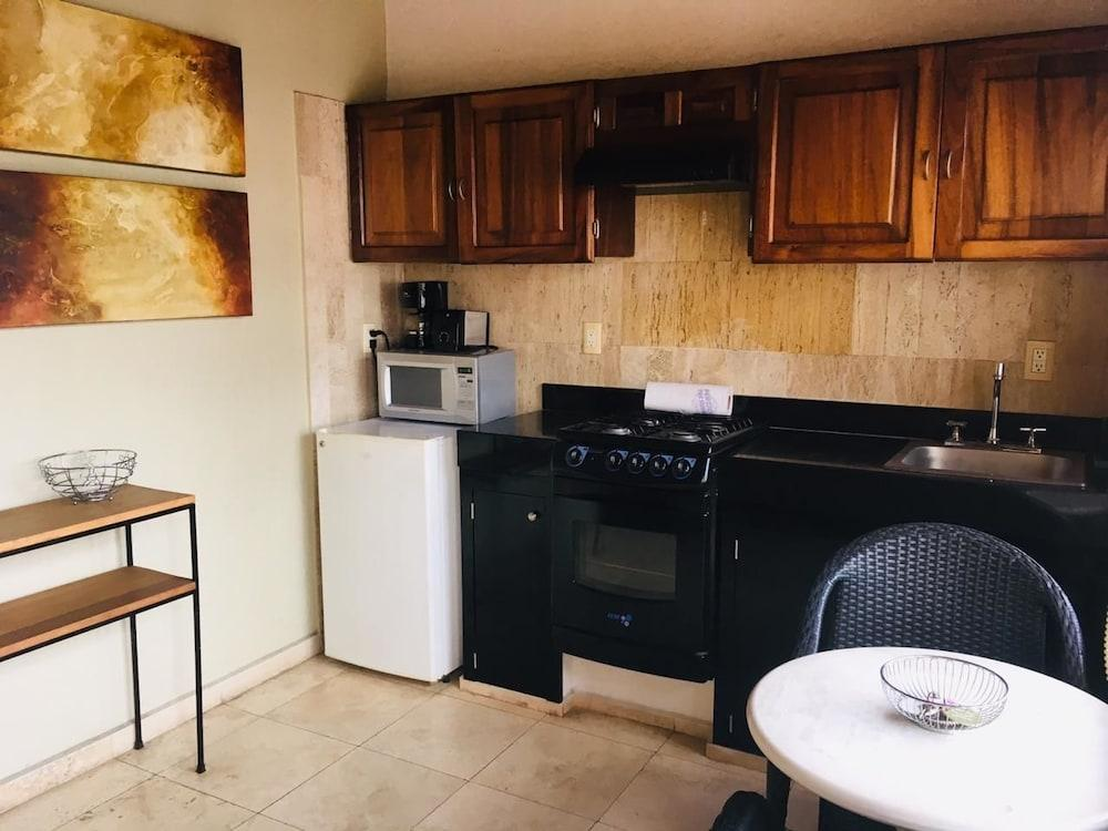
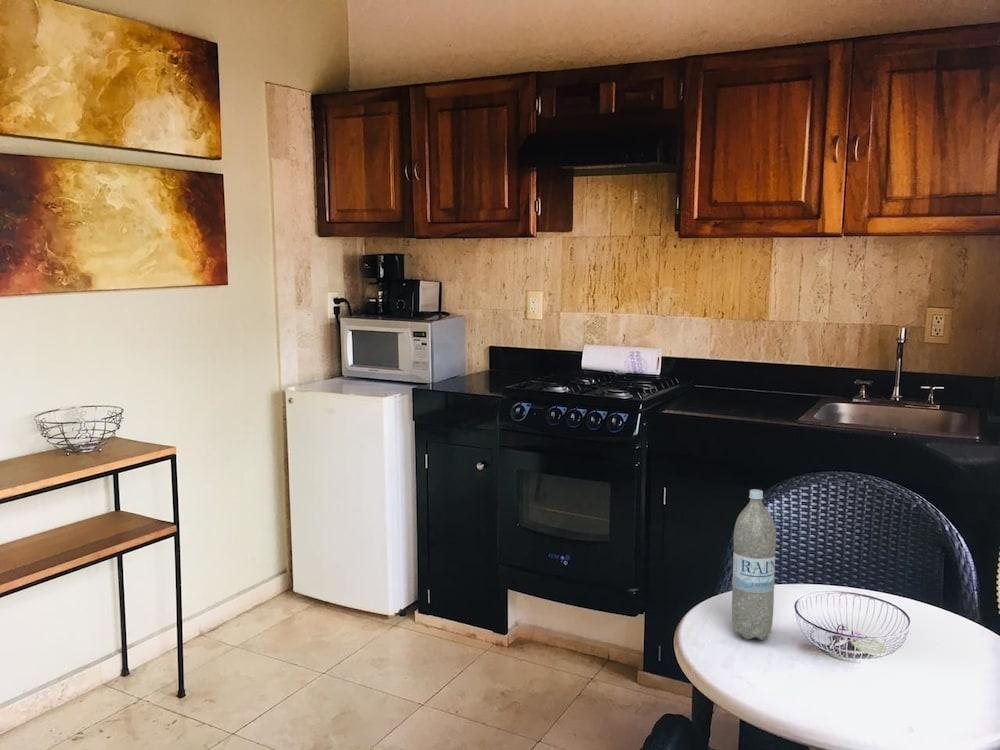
+ water bottle (753, 564)
